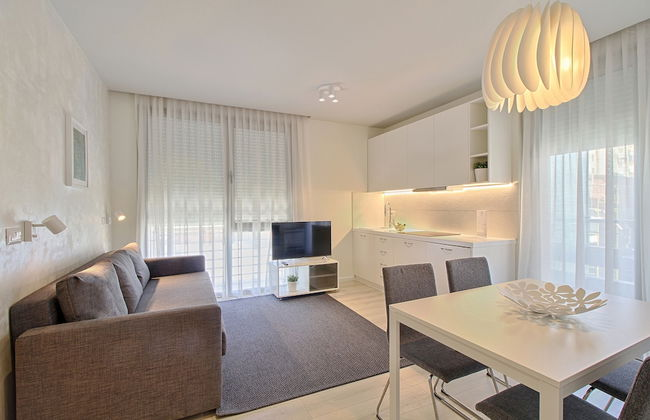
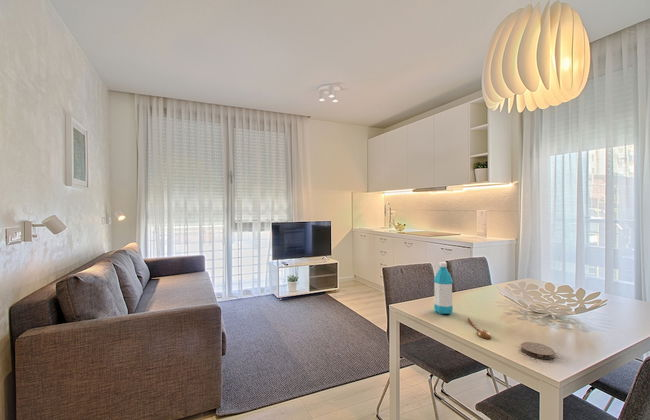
+ spoon (476, 327)
+ coaster (537, 350)
+ water bottle (443, 287)
